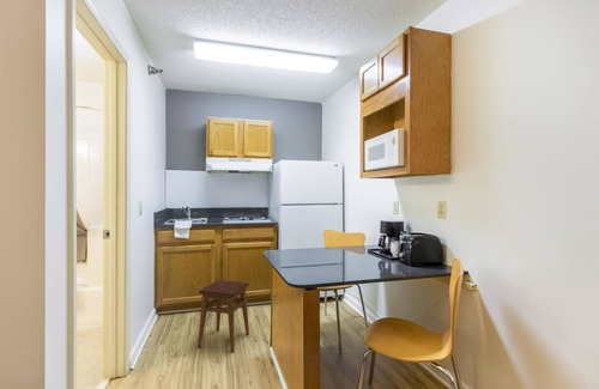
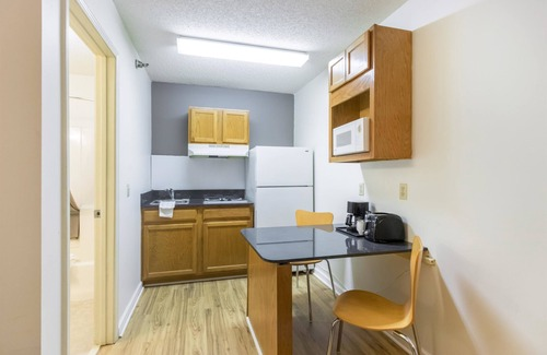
- stool (224, 312)
